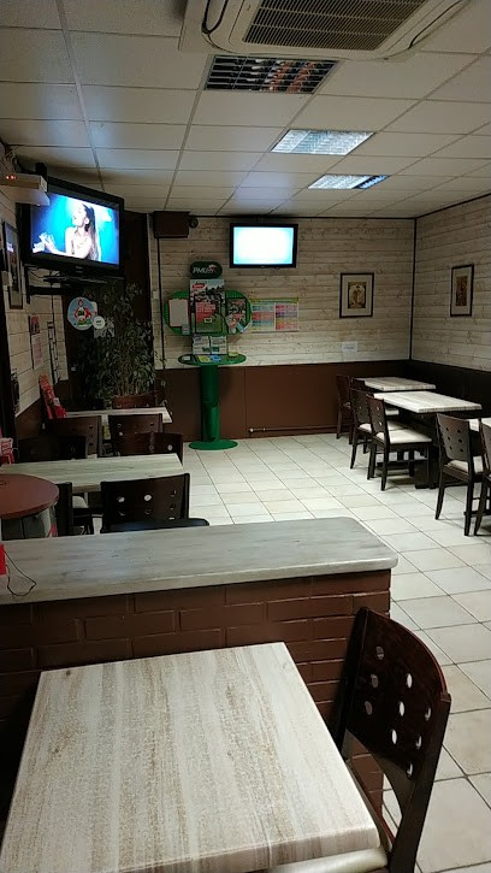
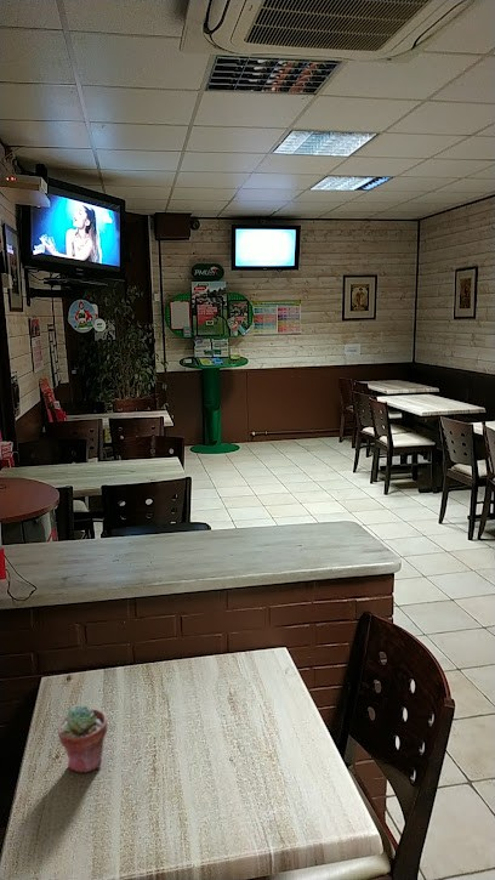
+ potted succulent (82, 734)
